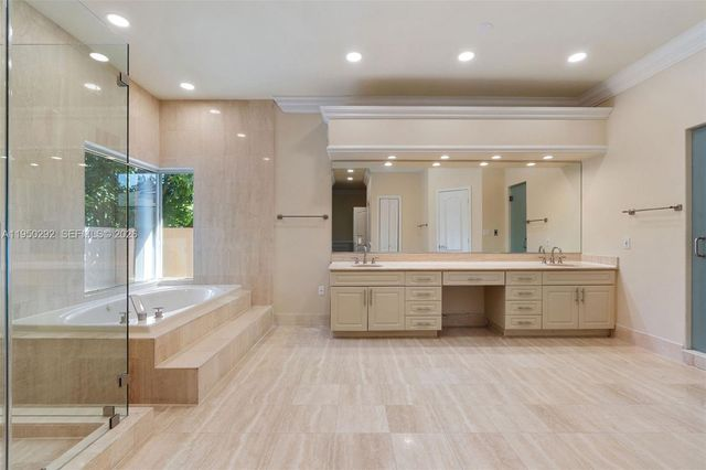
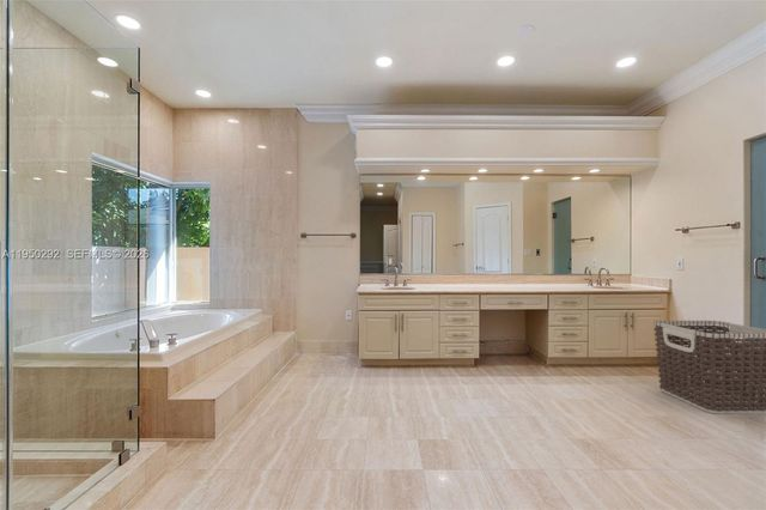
+ clothes hamper (713, 363)
